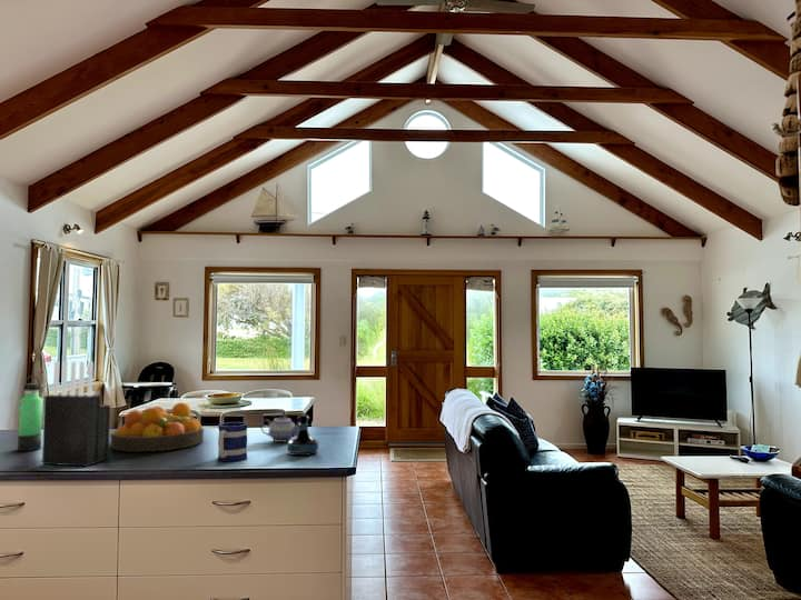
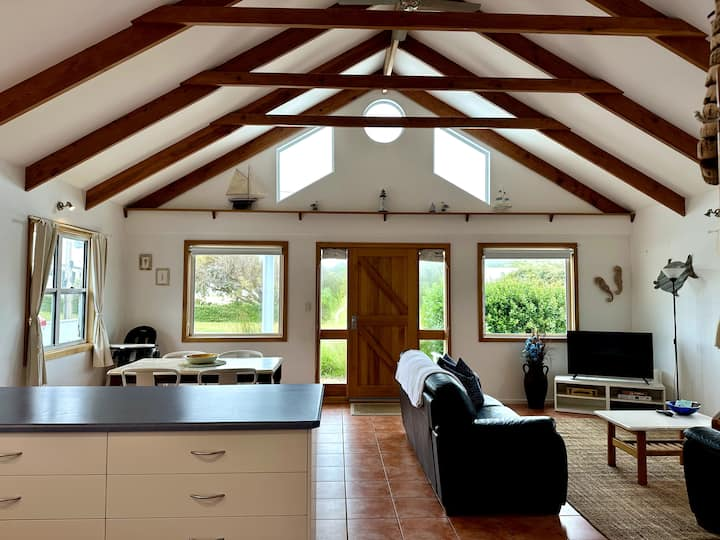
- knife block (80, 410)
- mug (229, 442)
- tequila bottle (303, 433)
- thermos bottle (30, 412)
- teapot (281, 427)
- fruit bowl (158, 423)
